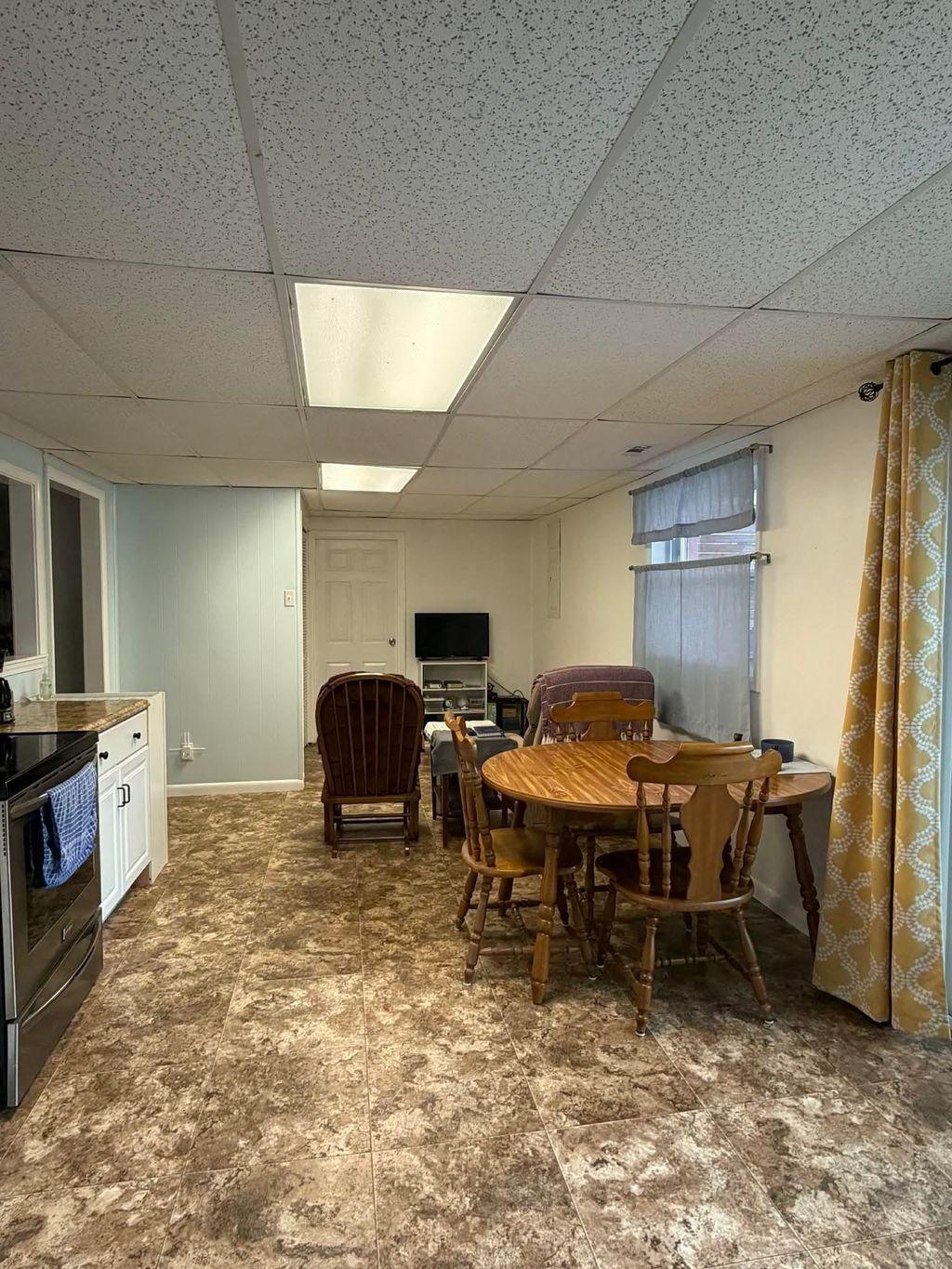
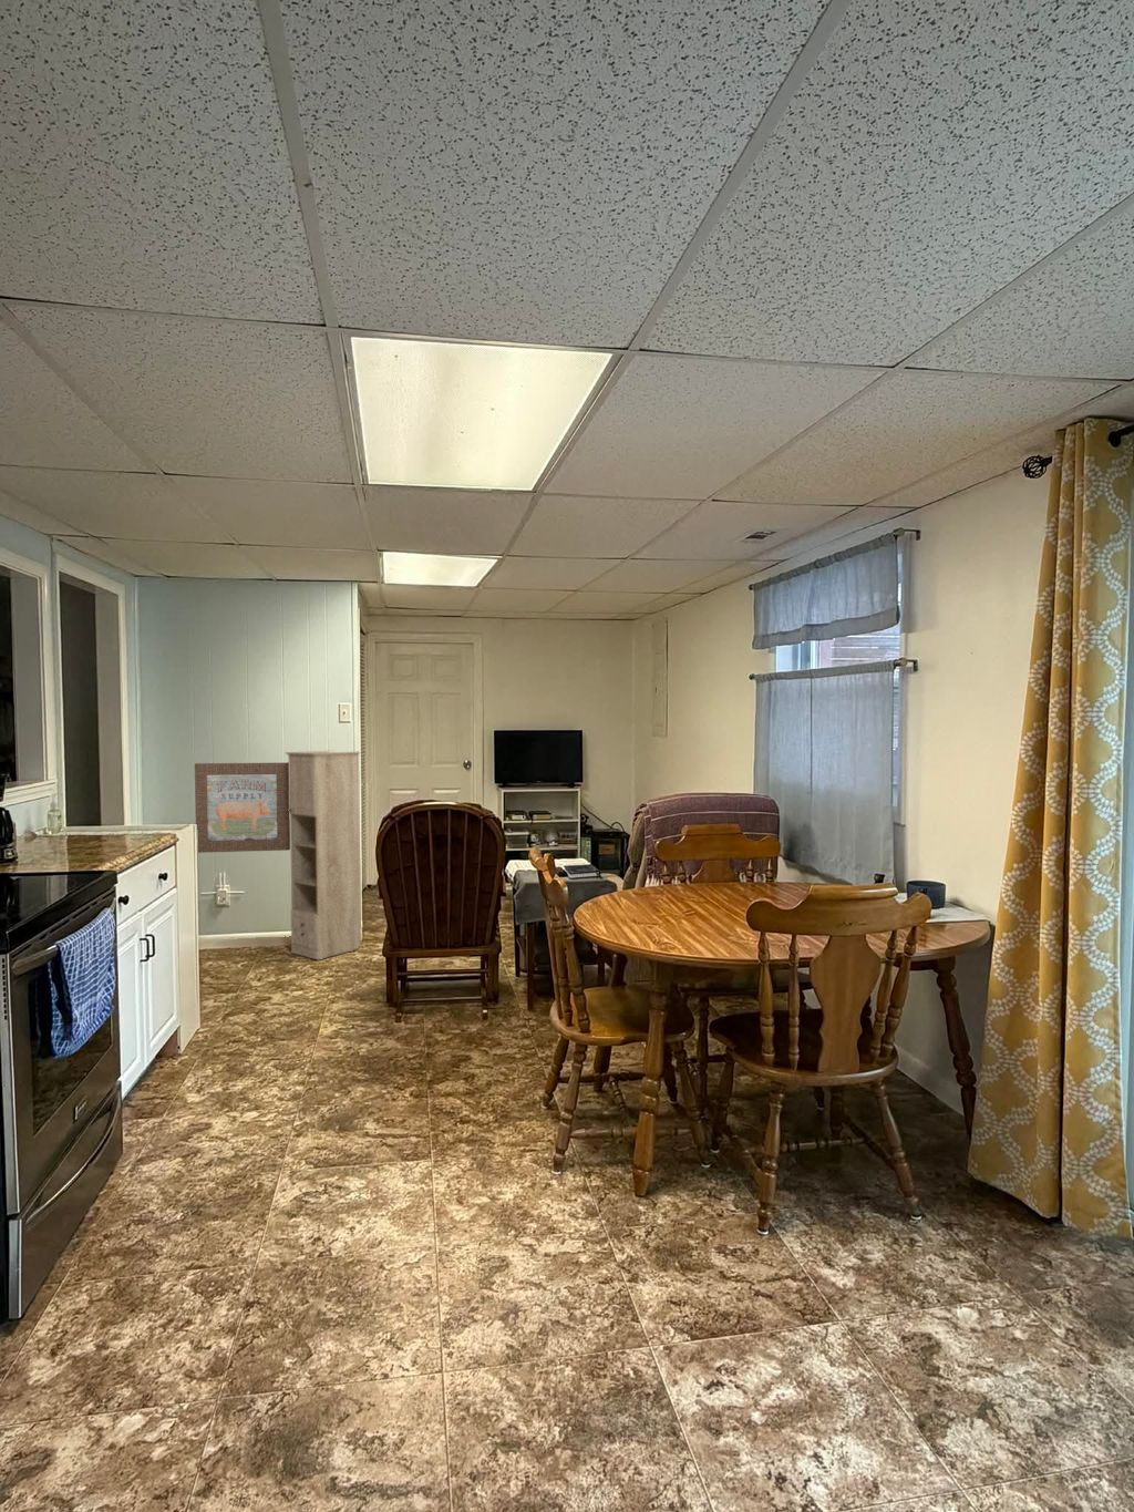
+ storage cabinet (324, 852)
+ wall art (243, 807)
